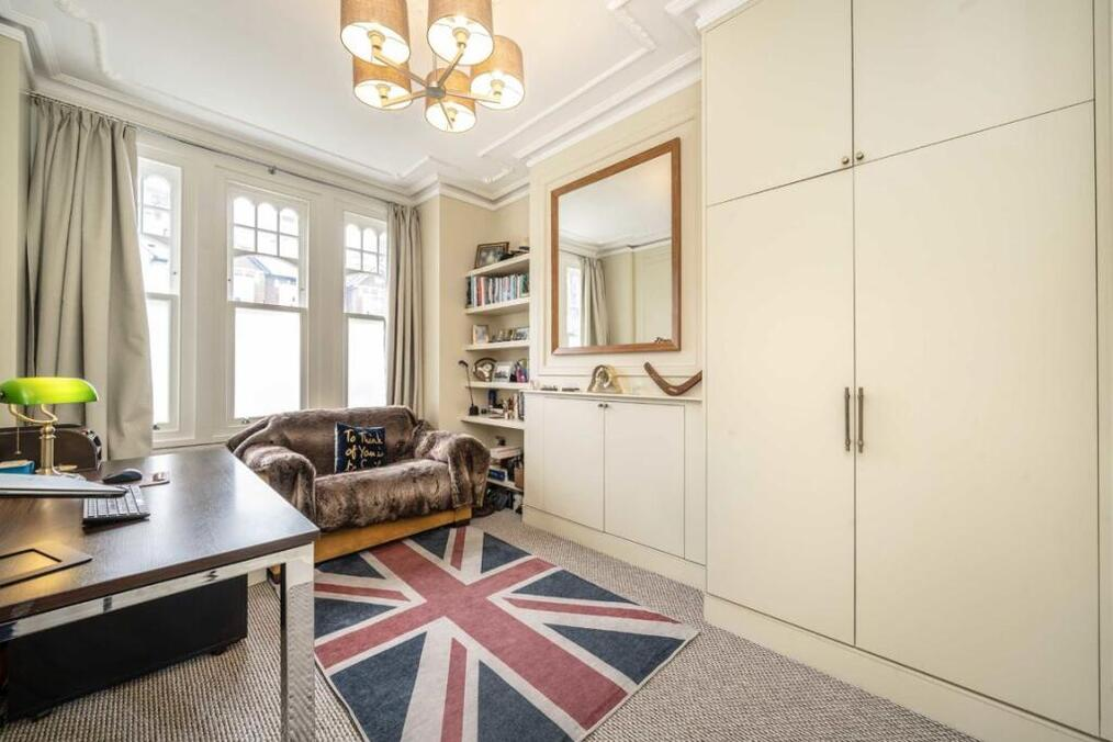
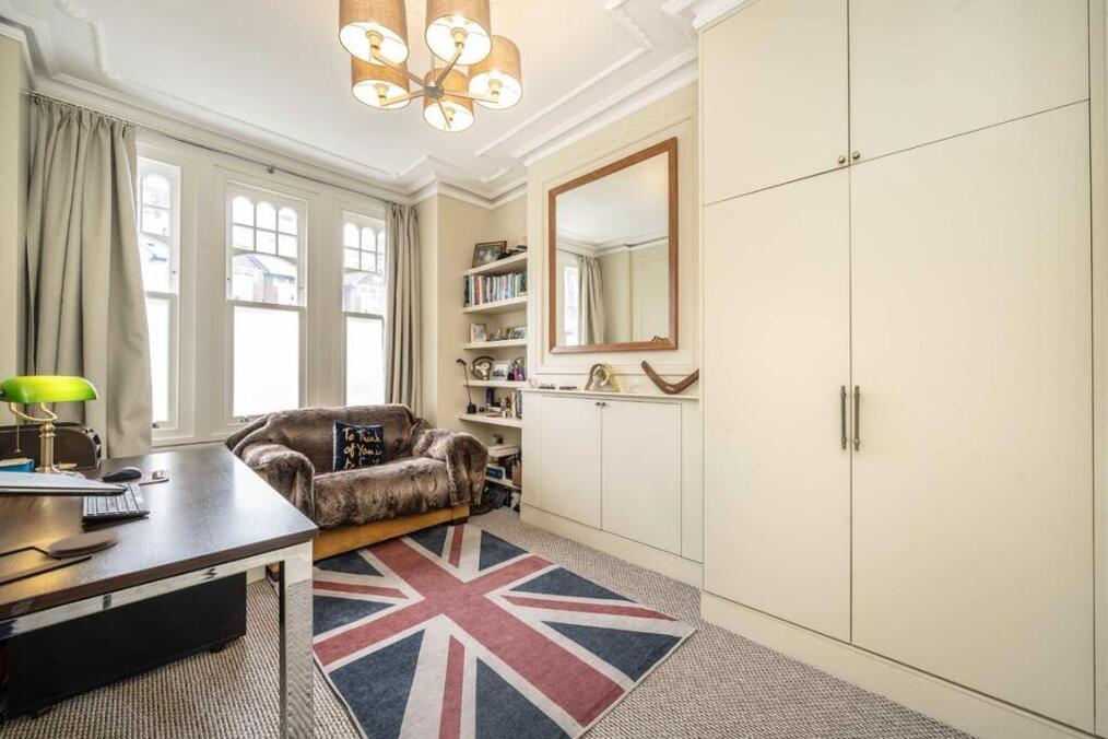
+ coaster (84, 542)
